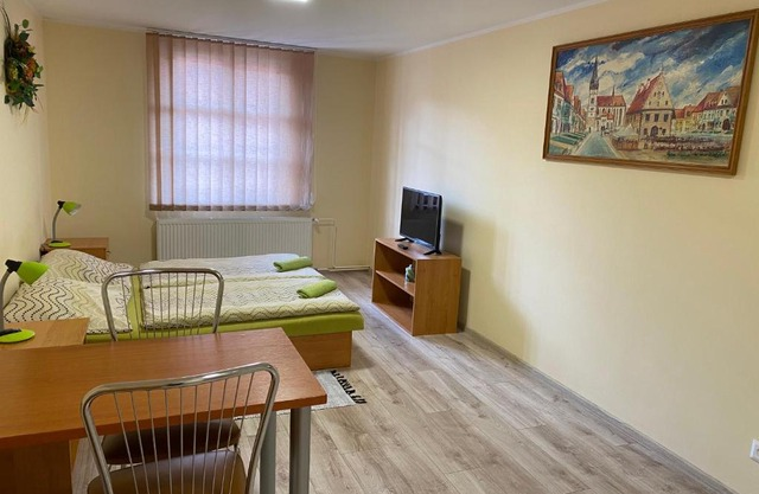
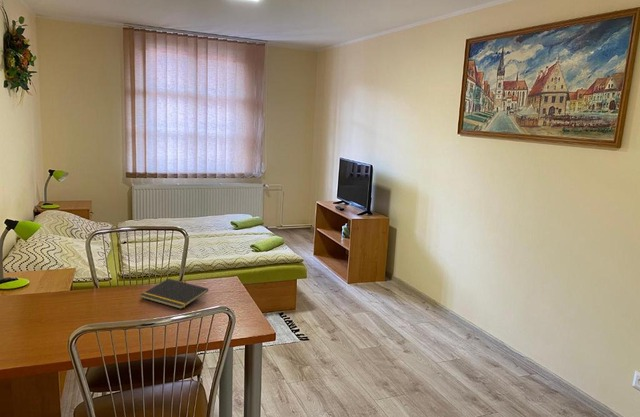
+ notepad (174, 292)
